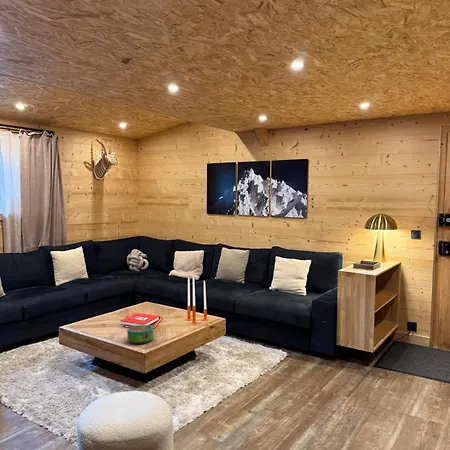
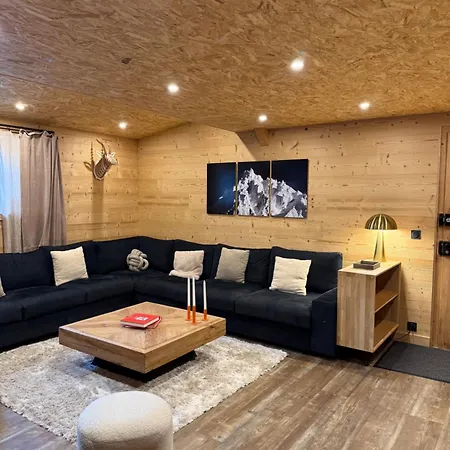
- decorative bowl (140, 334)
